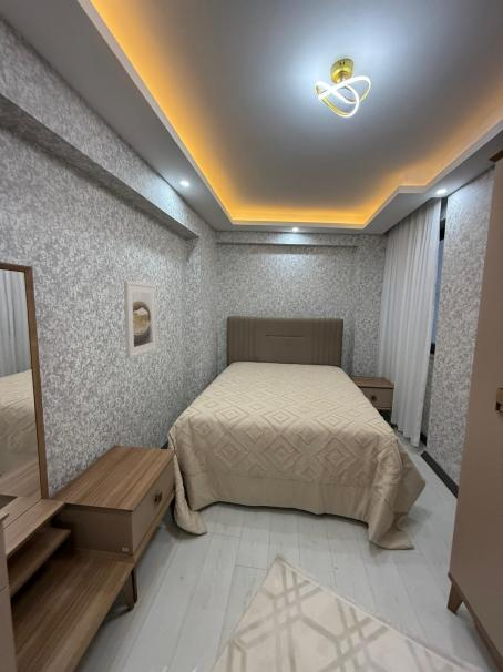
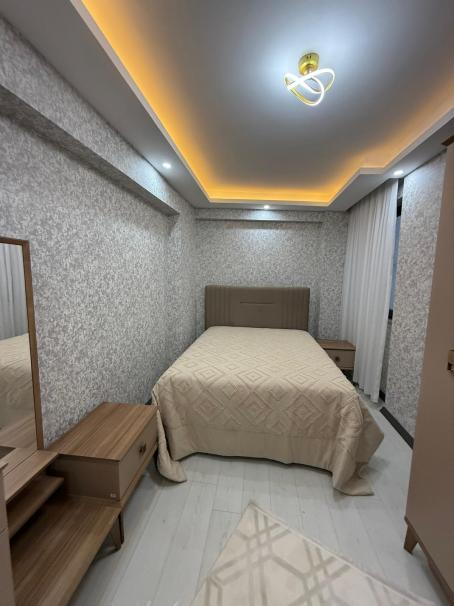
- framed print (142, 318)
